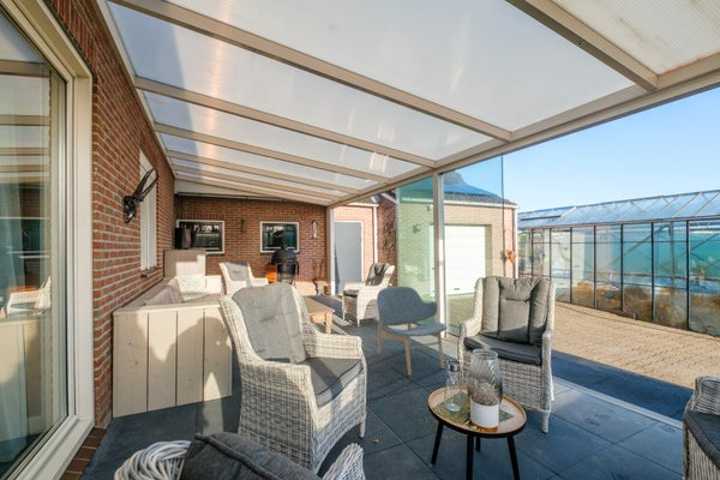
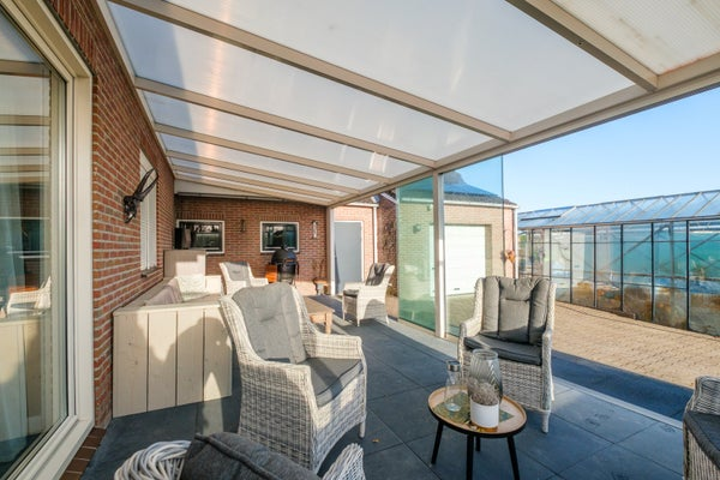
- lounge chair (409, 325)
